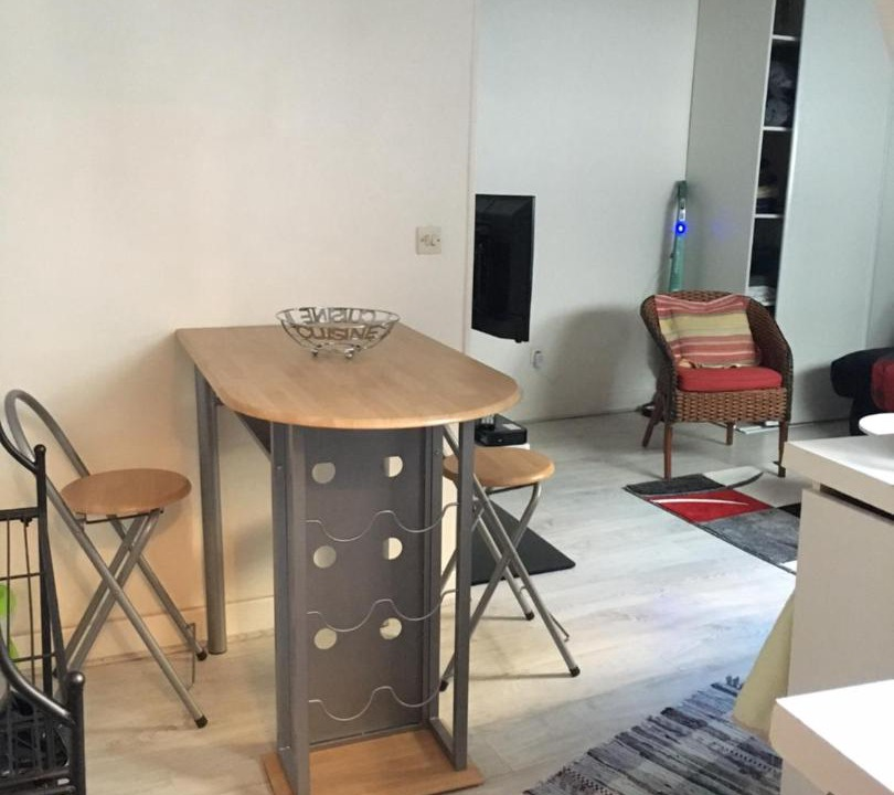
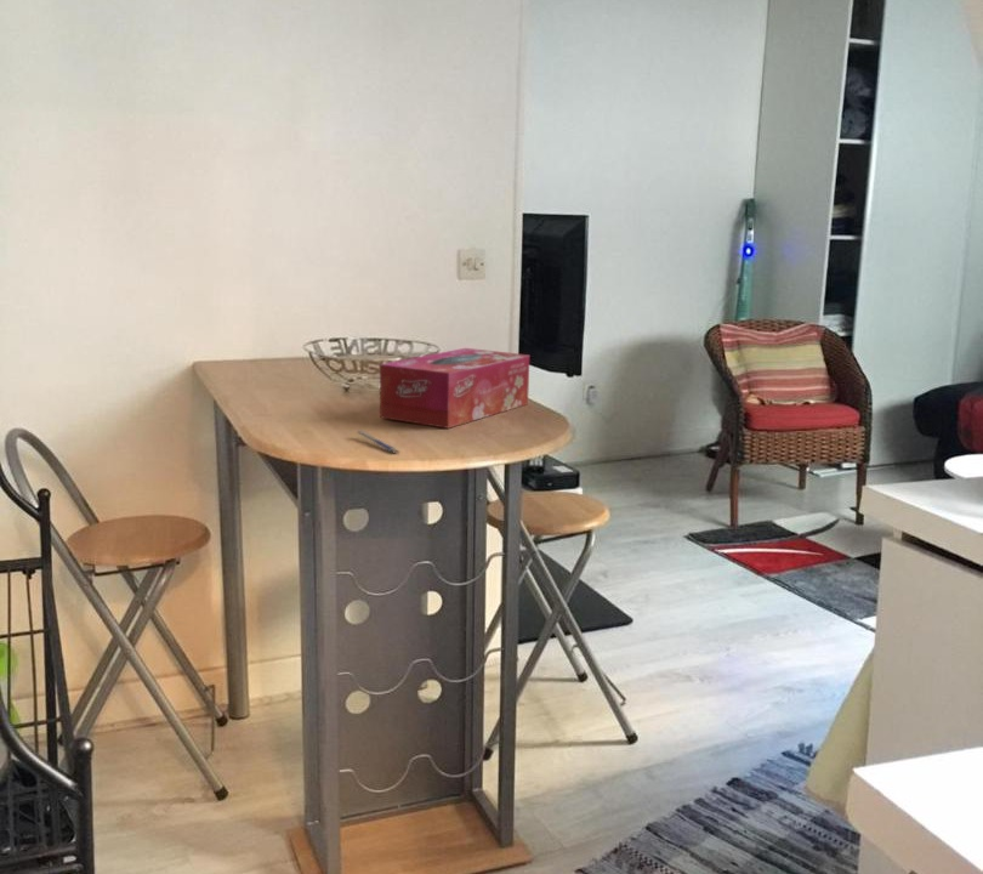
+ pen (376, 441)
+ tissue box (456, 385)
